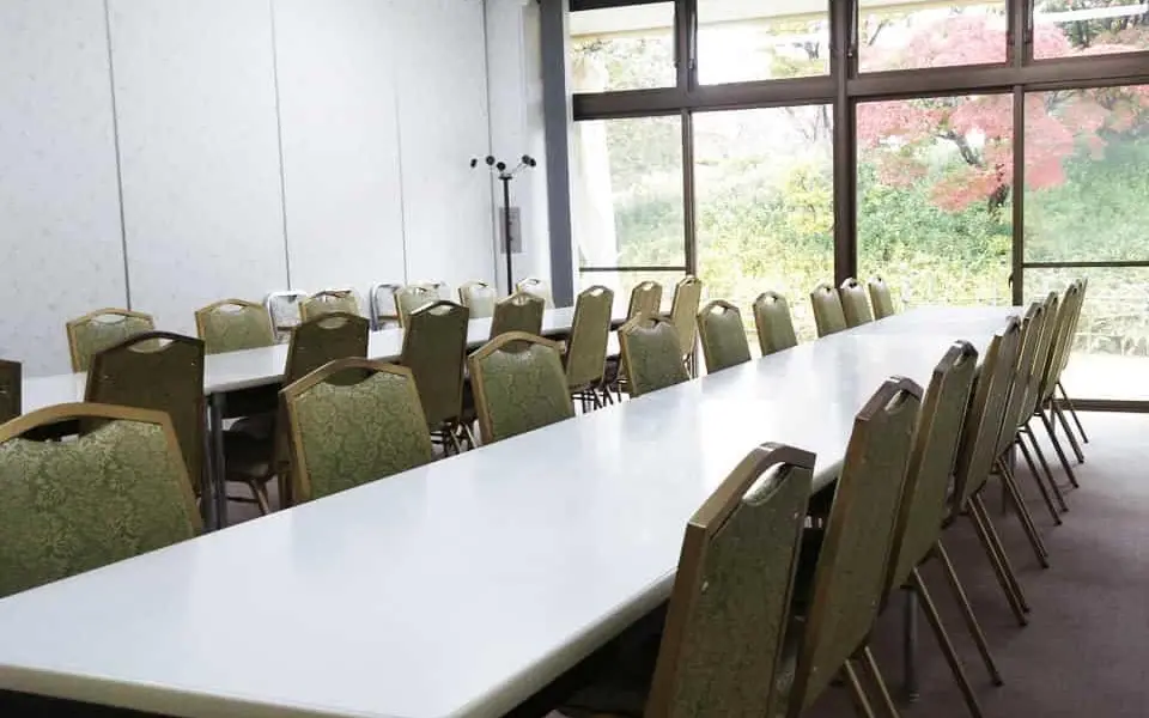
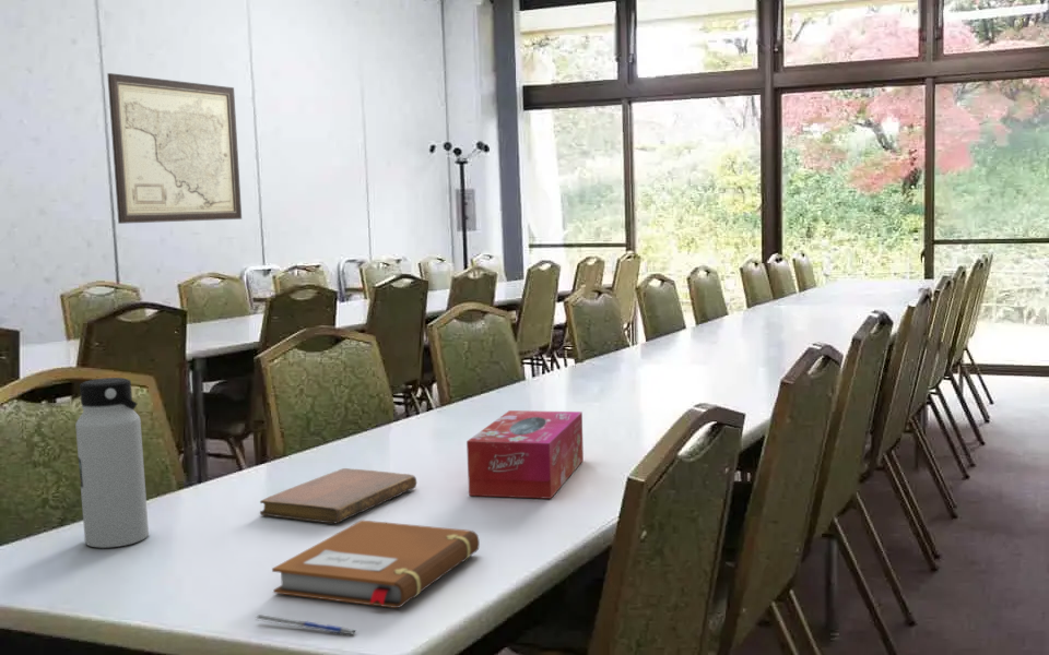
+ notebook (341, 493)
+ water bottle (110, 460)
+ pen (304, 623)
+ notebook (378, 561)
+ wall art (179, 151)
+ tissue box (528, 451)
